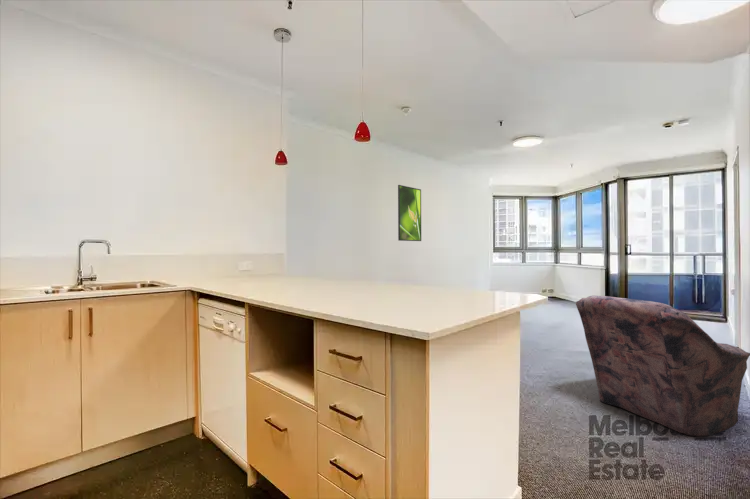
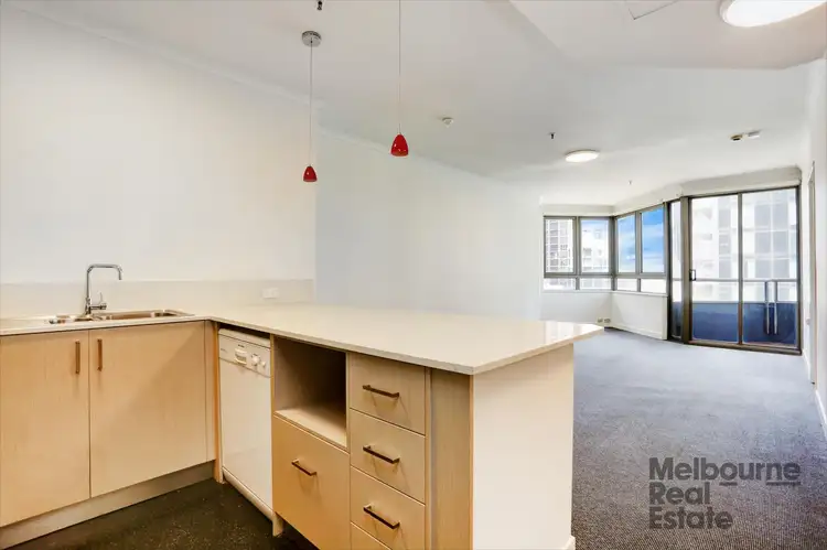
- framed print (410, 214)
- armchair (656, 353)
